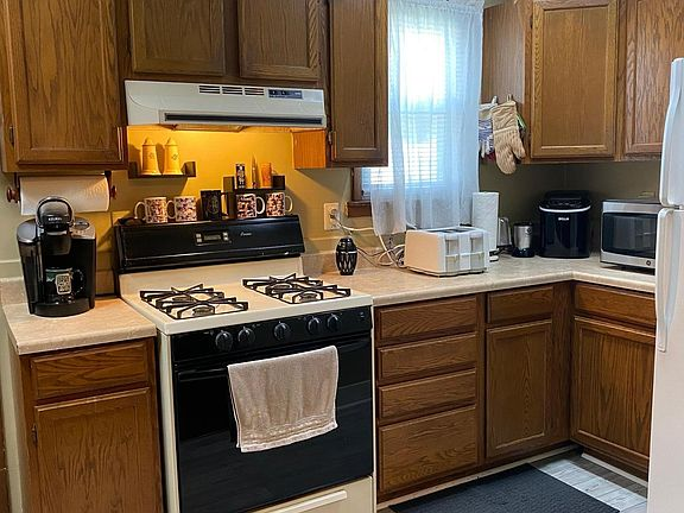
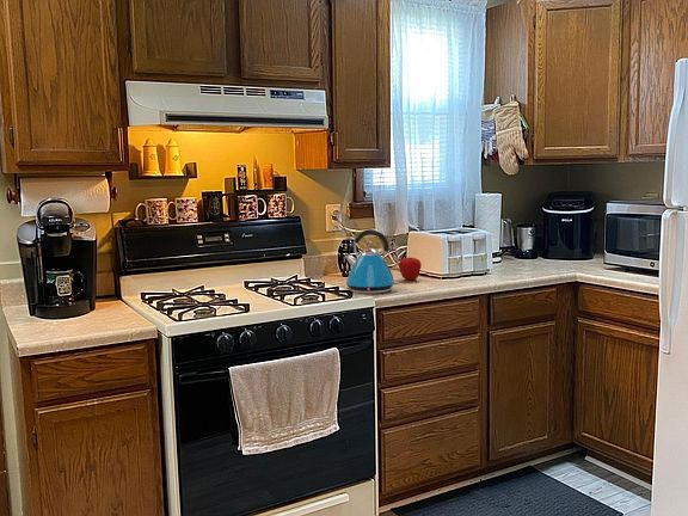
+ kettle (371, 259)
+ apple (410, 268)
